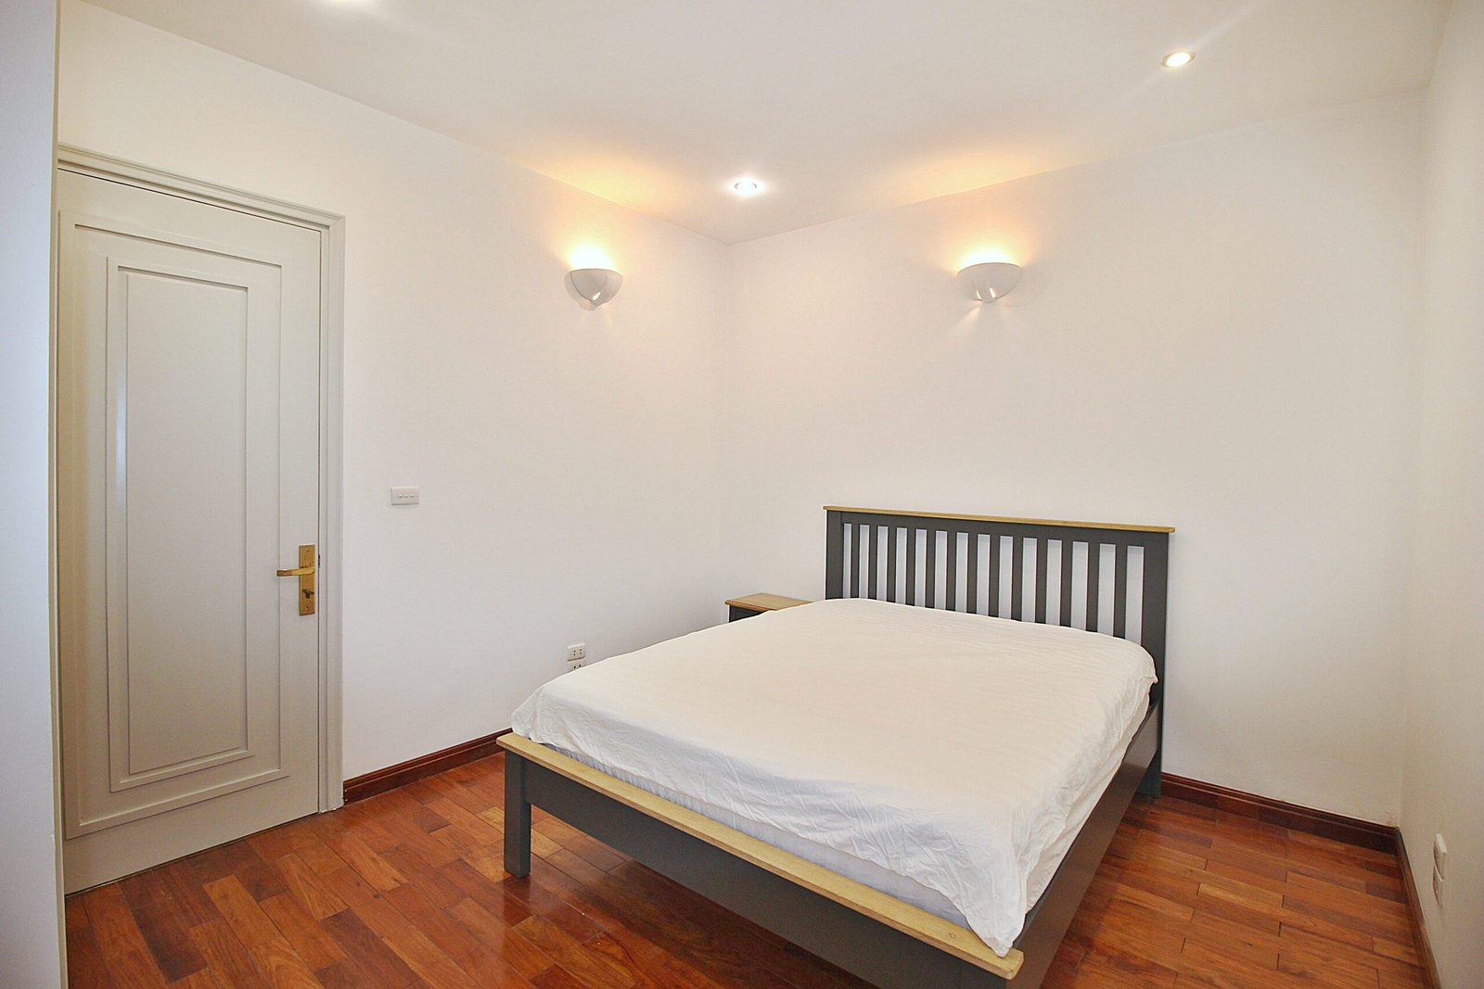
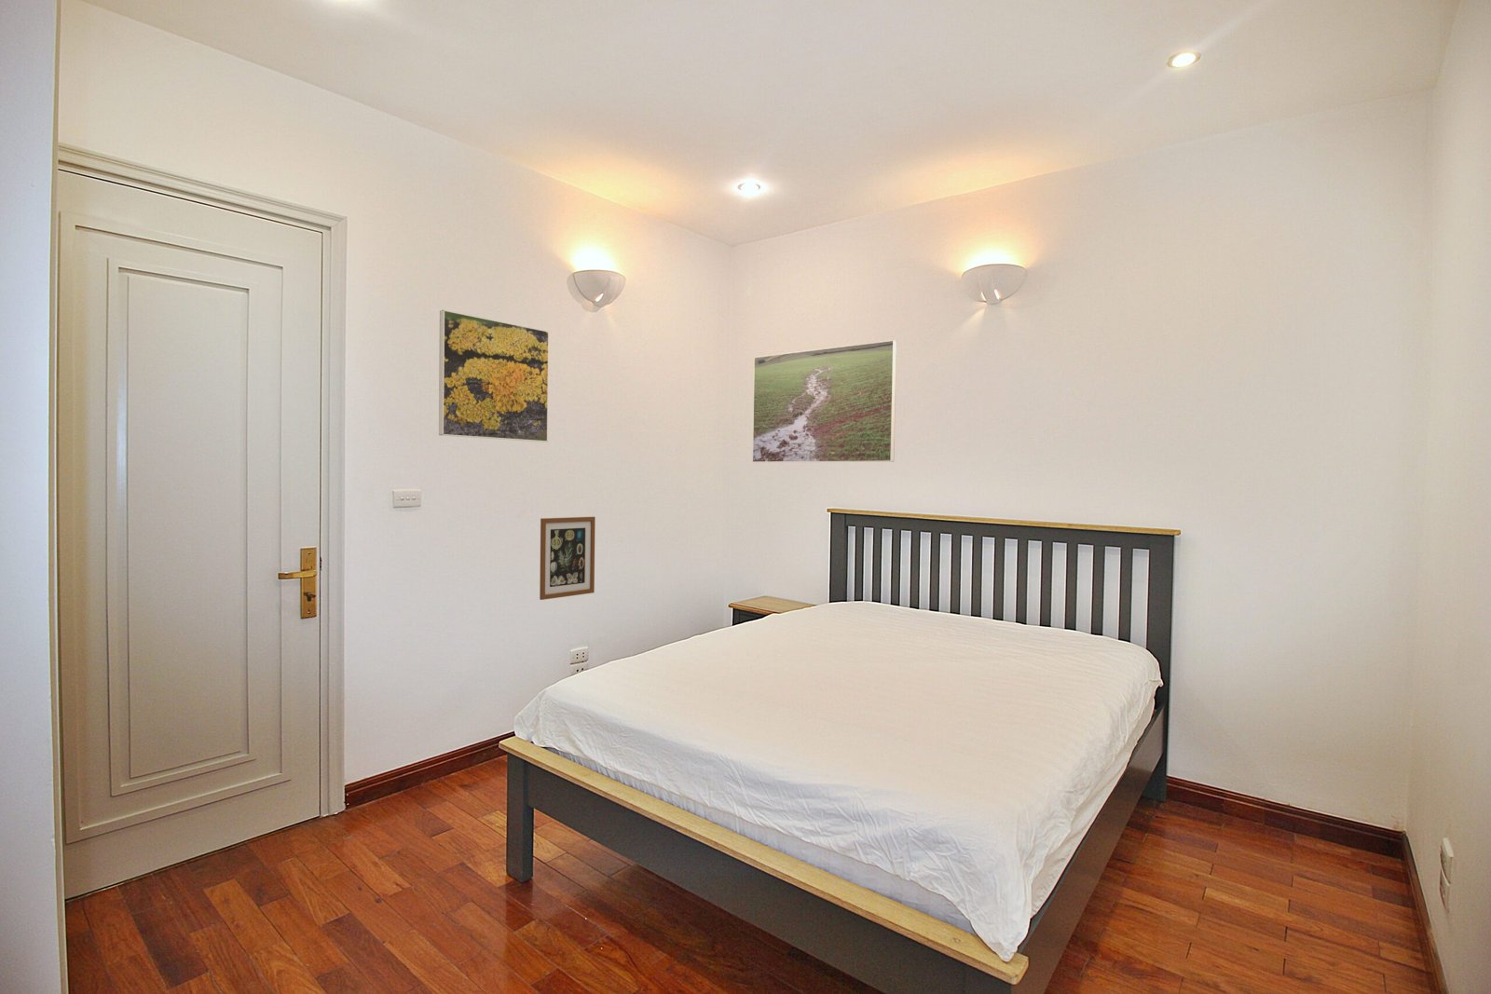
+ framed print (819, 405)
+ wall art (568, 556)
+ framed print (497, 381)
